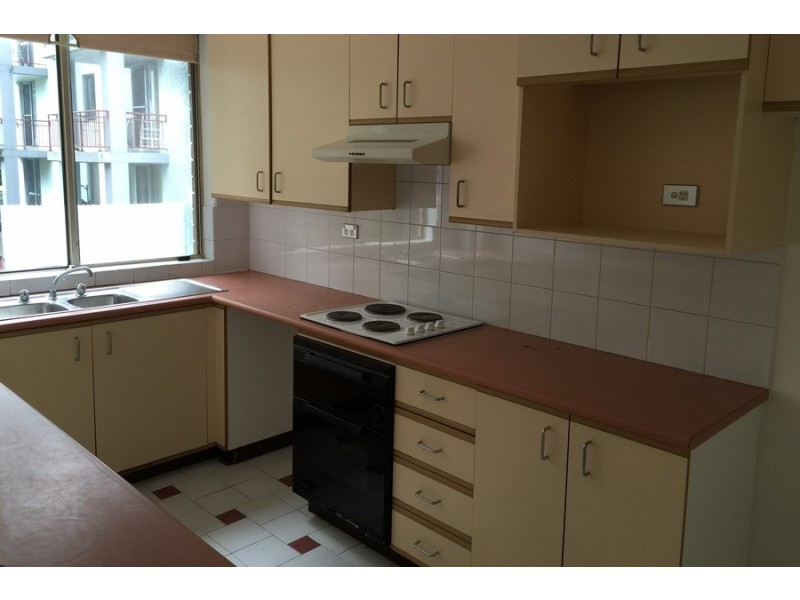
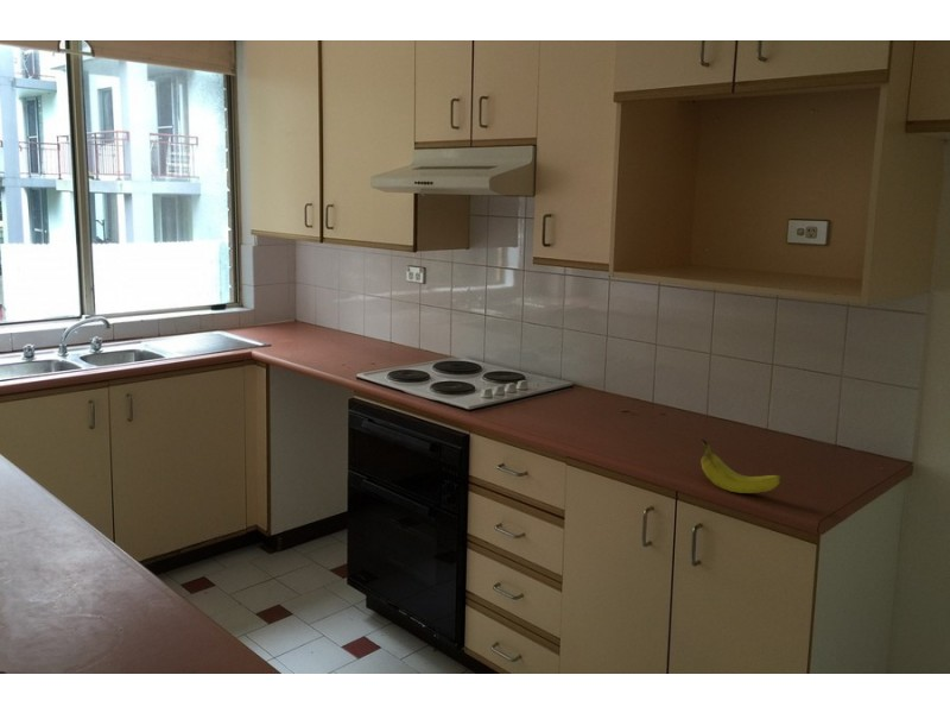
+ fruit (737, 473)
